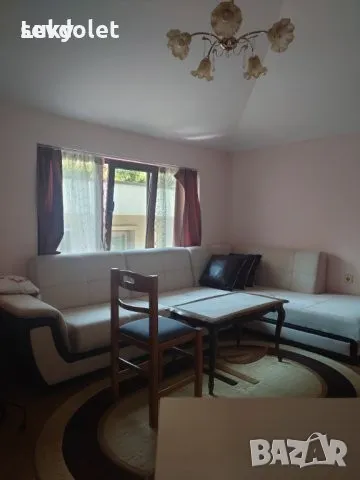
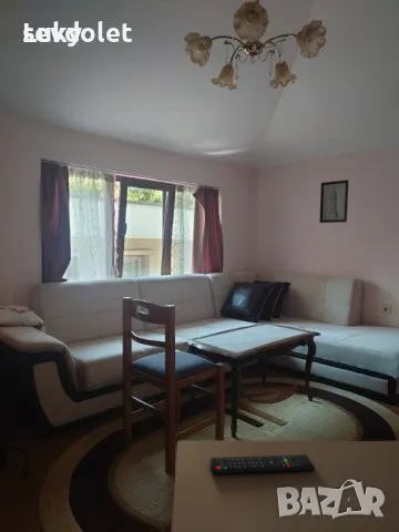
+ remote control (260, 464)
+ wall art (334, 202)
